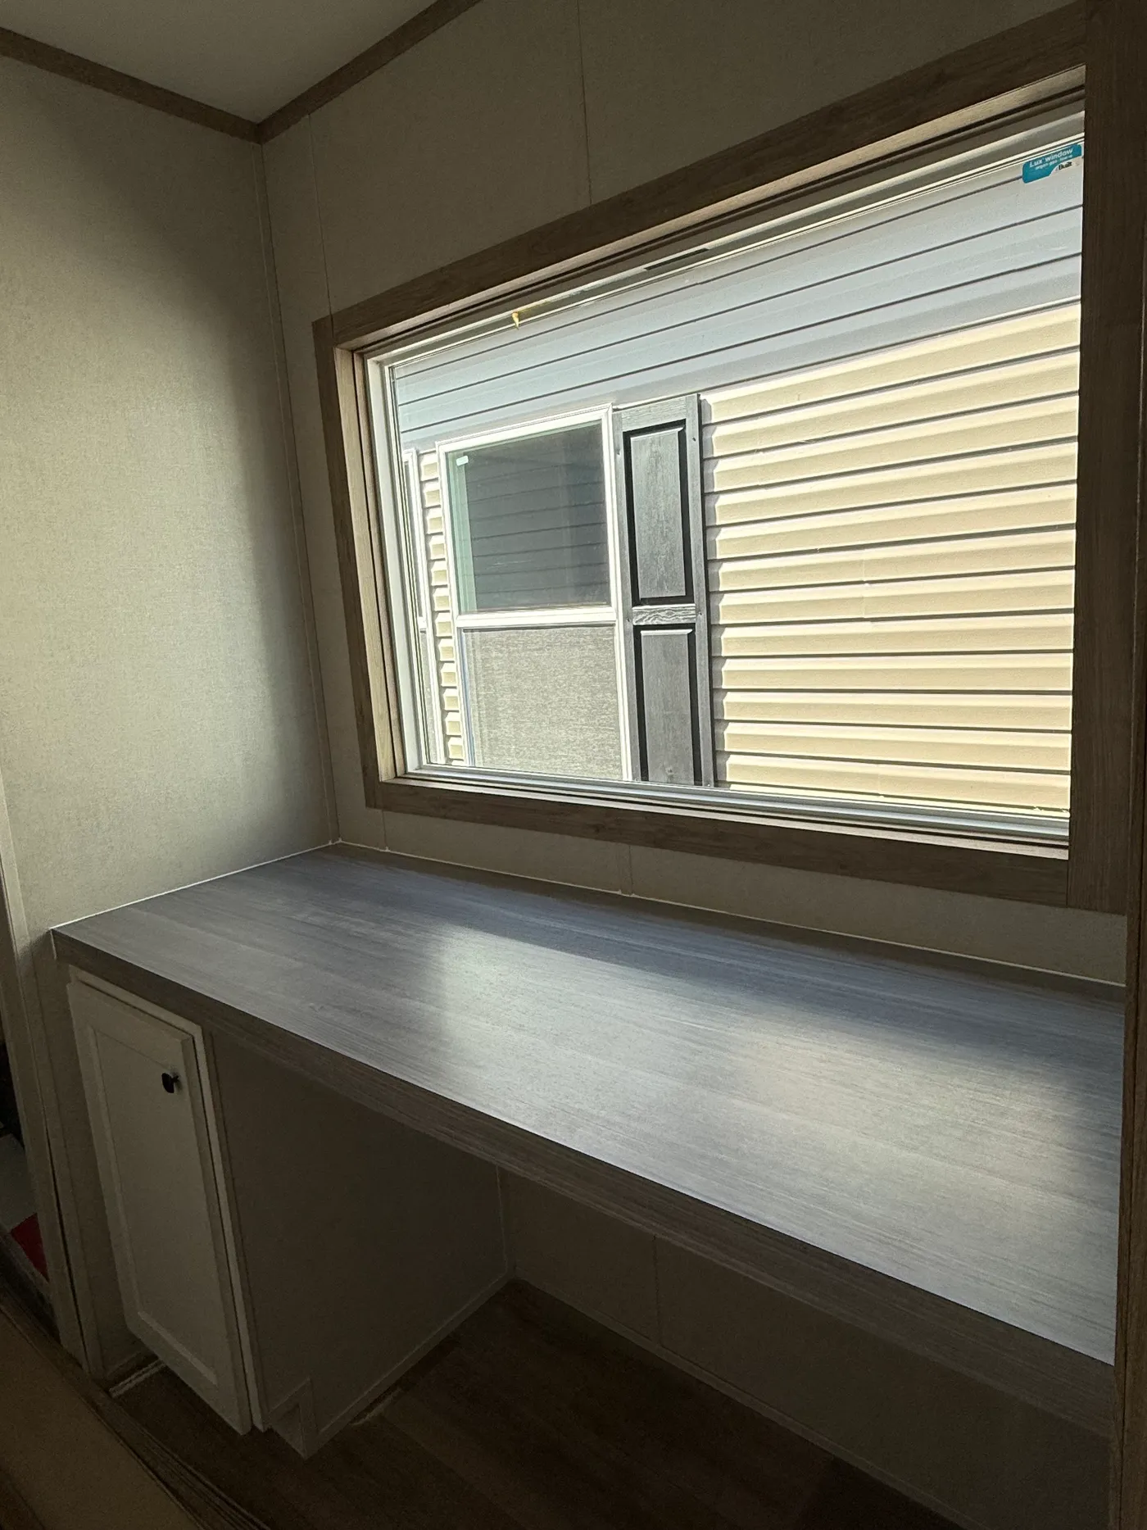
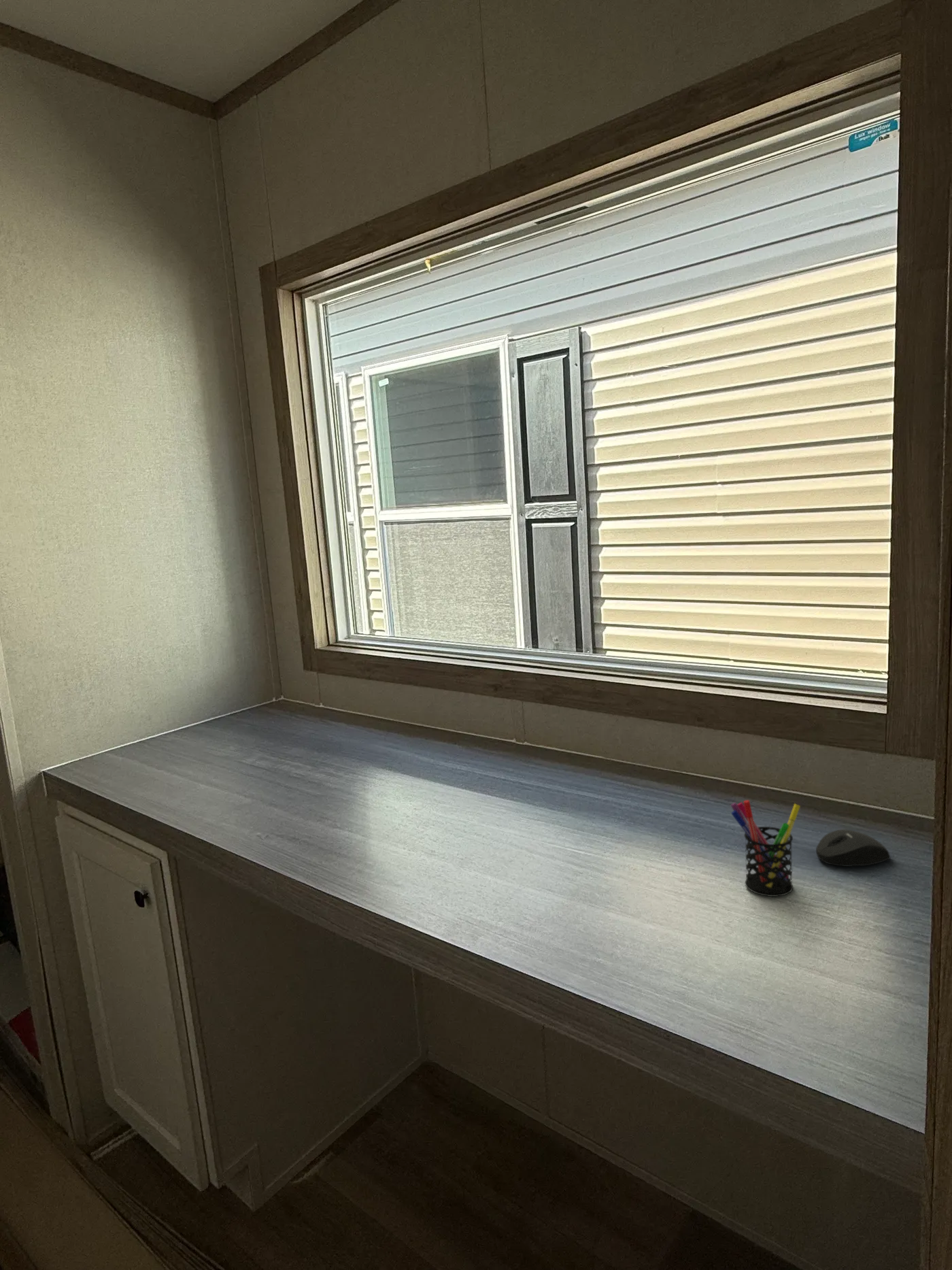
+ mouse (853, 846)
+ pen holder (768, 844)
